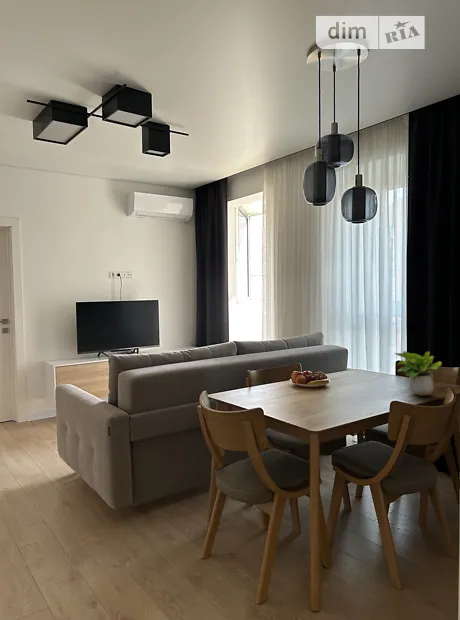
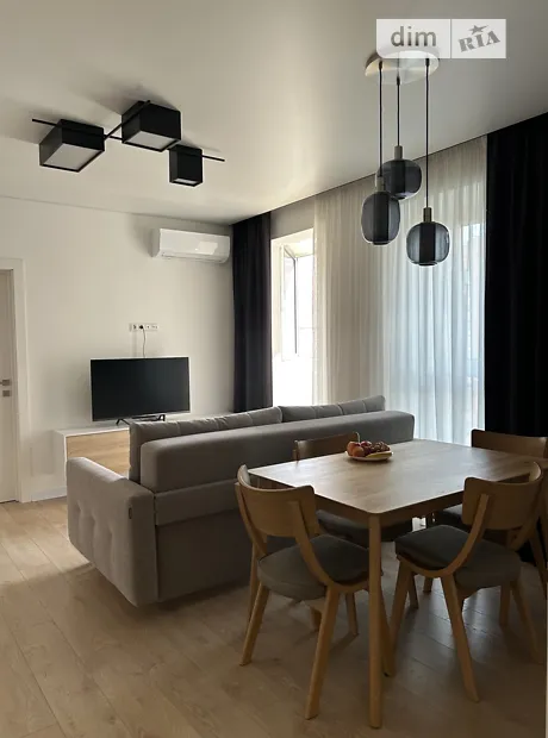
- potted plant (417, 371)
